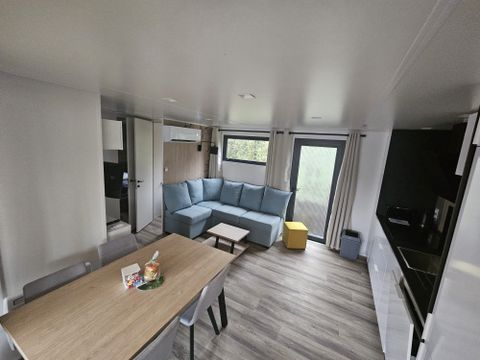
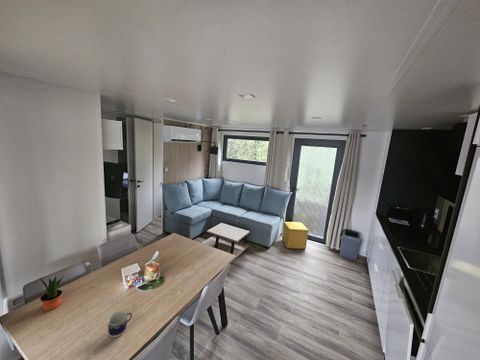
+ cup (120, 323)
+ potted plant (53, 289)
